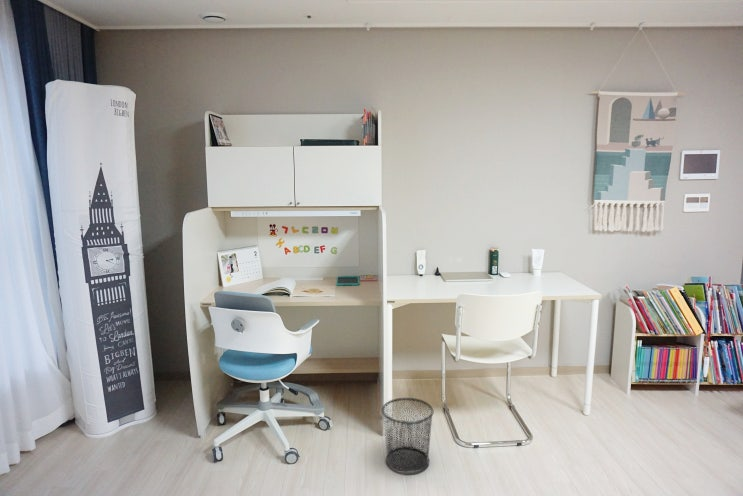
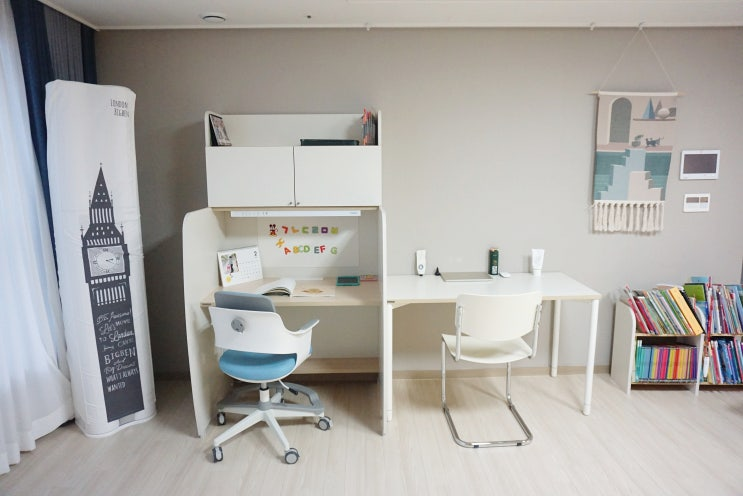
- waste bin (407, 434)
